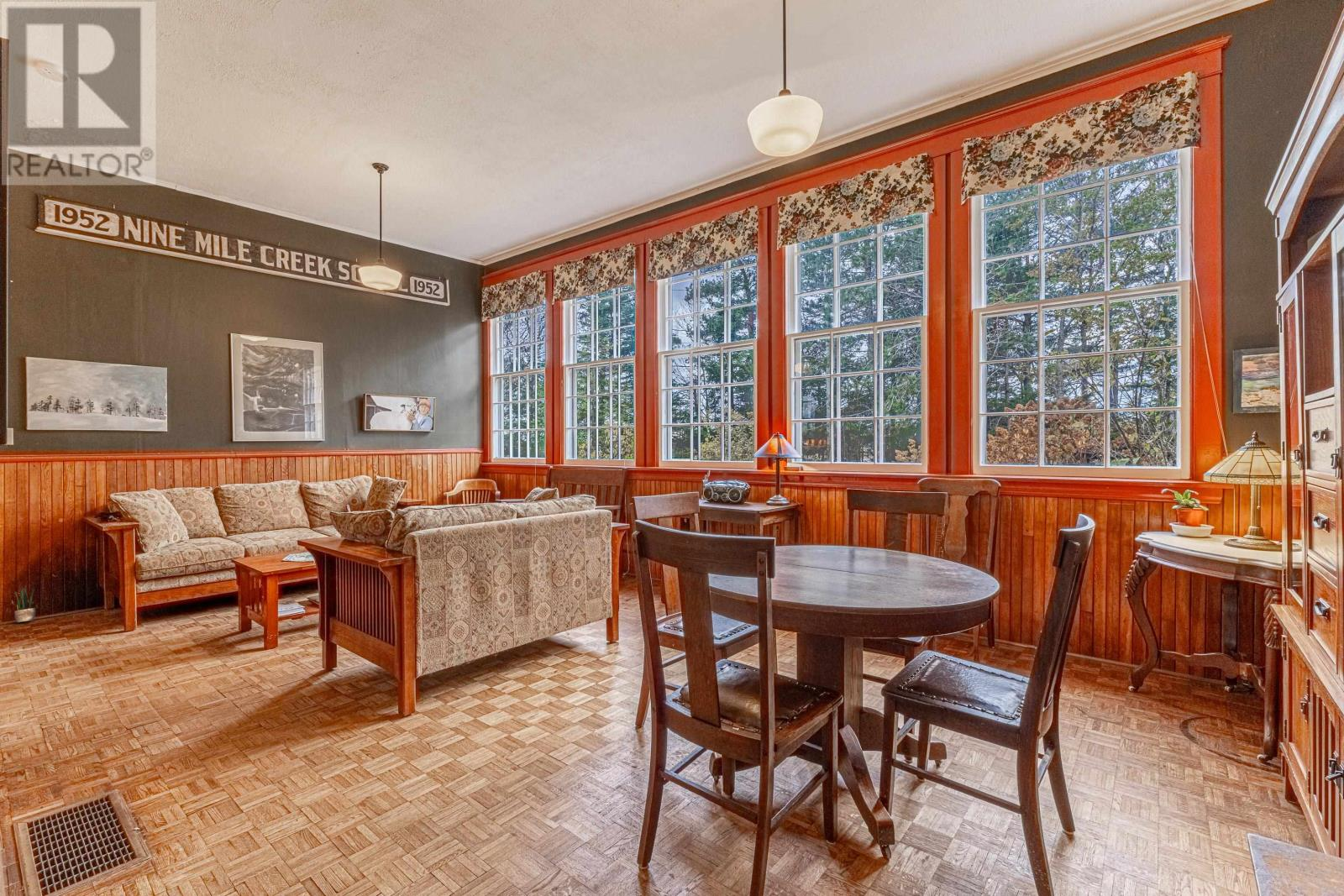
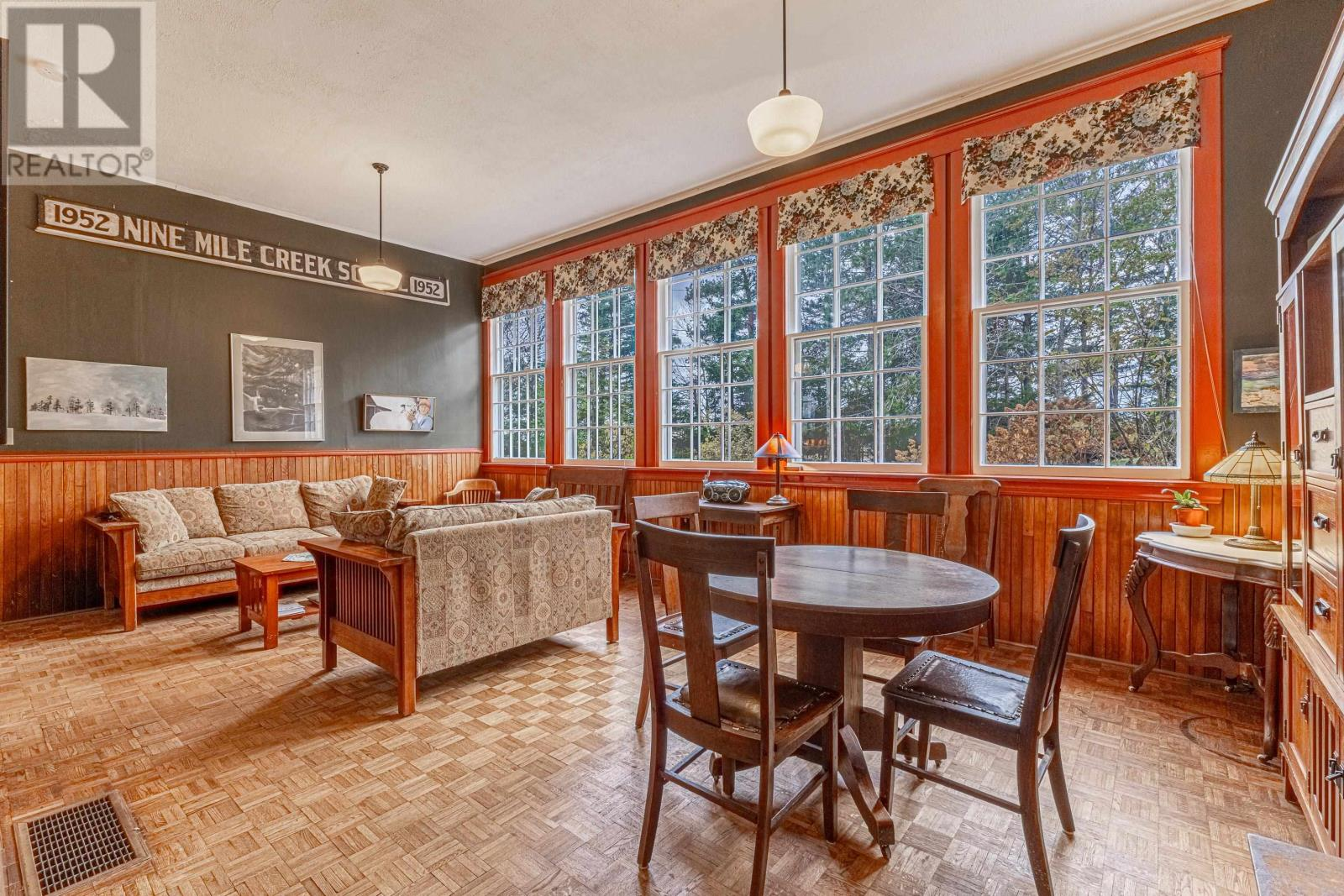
- potted plant (24, 603)
